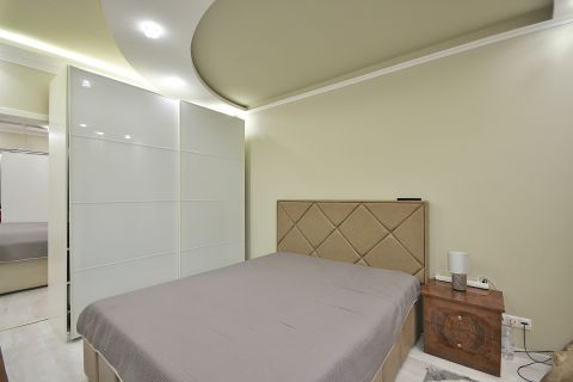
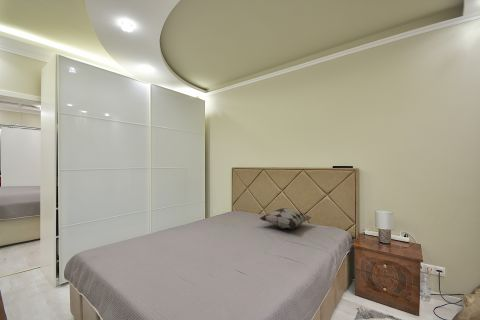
+ decorative pillow (285, 217)
